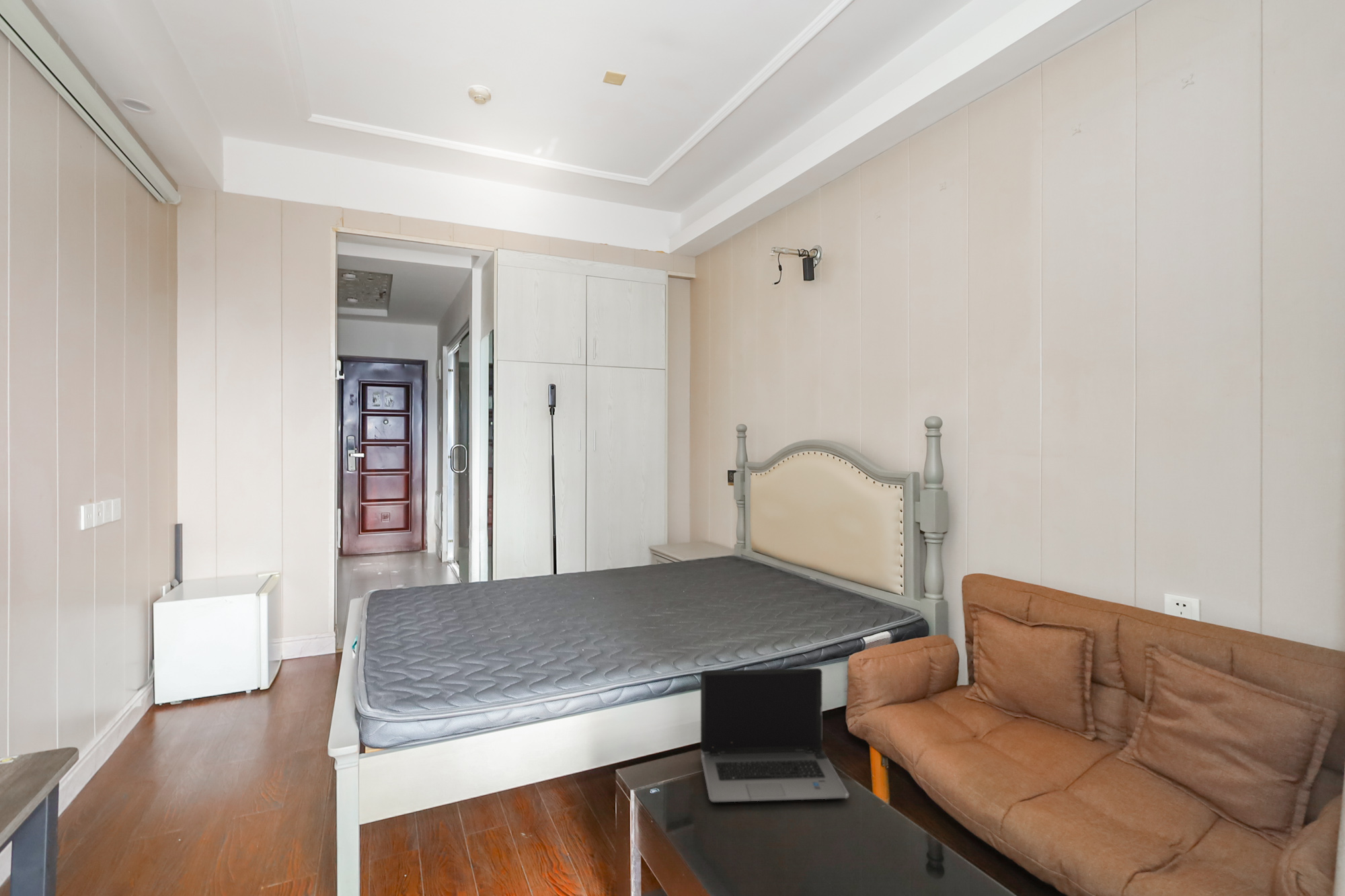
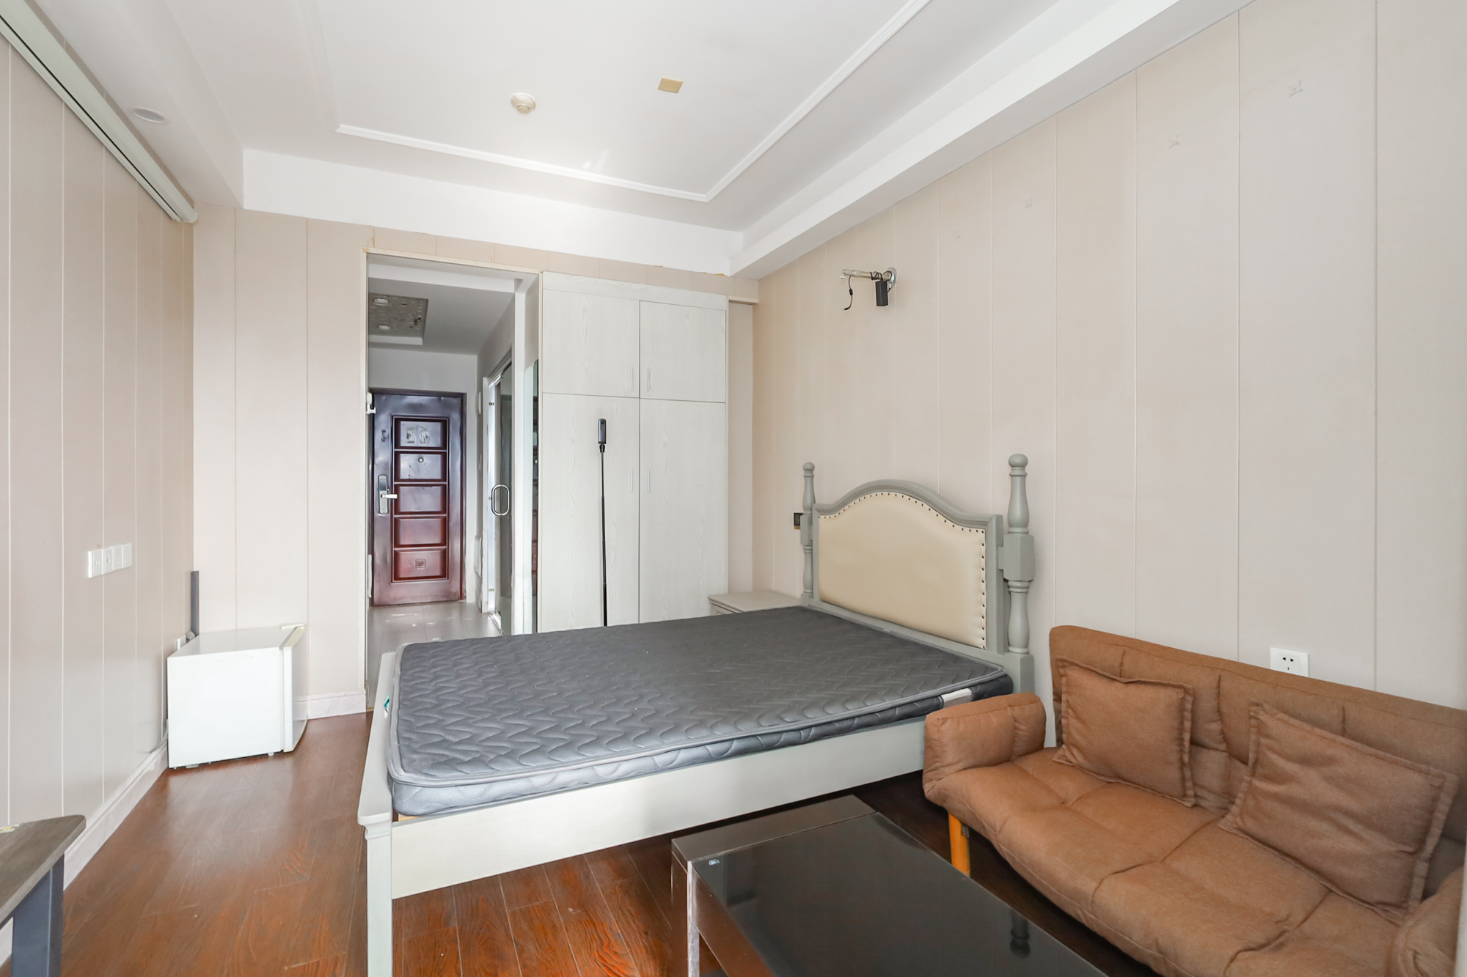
- laptop computer (770, 732)
